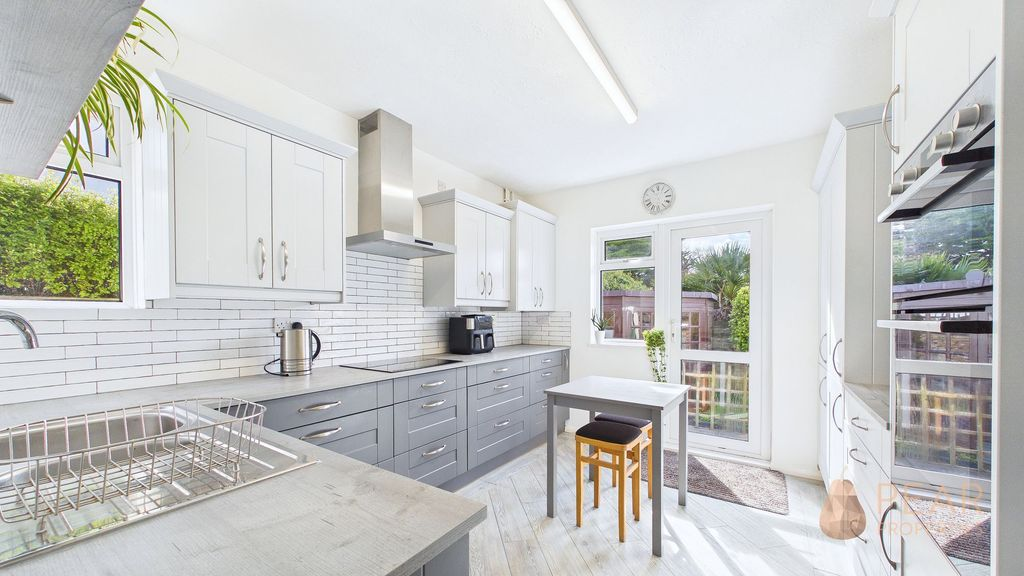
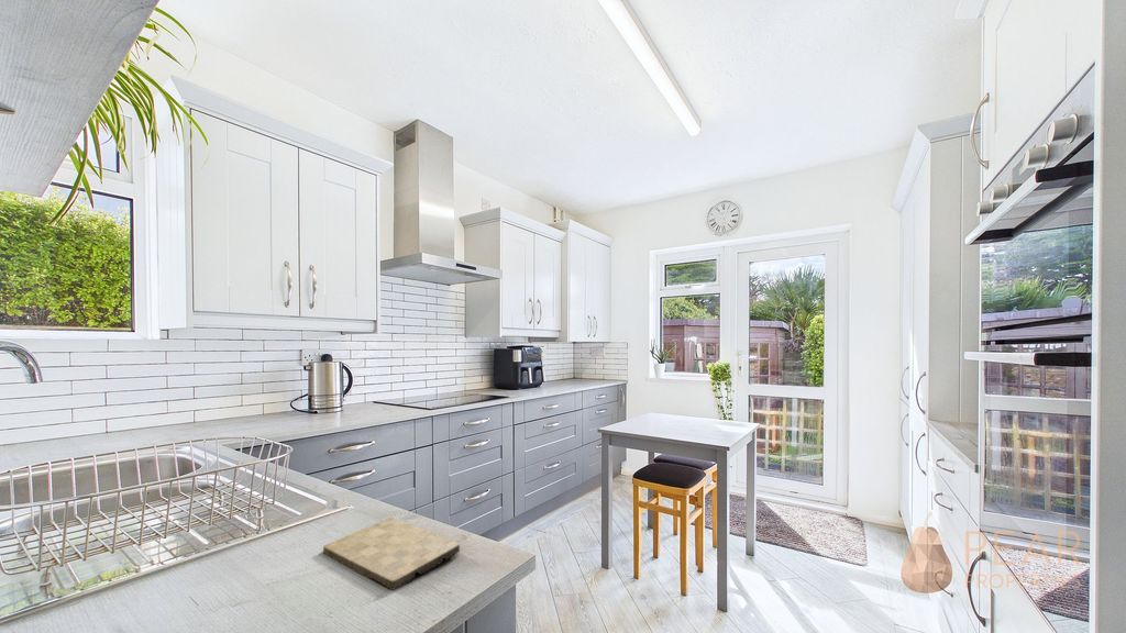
+ cutting board (391, 548)
